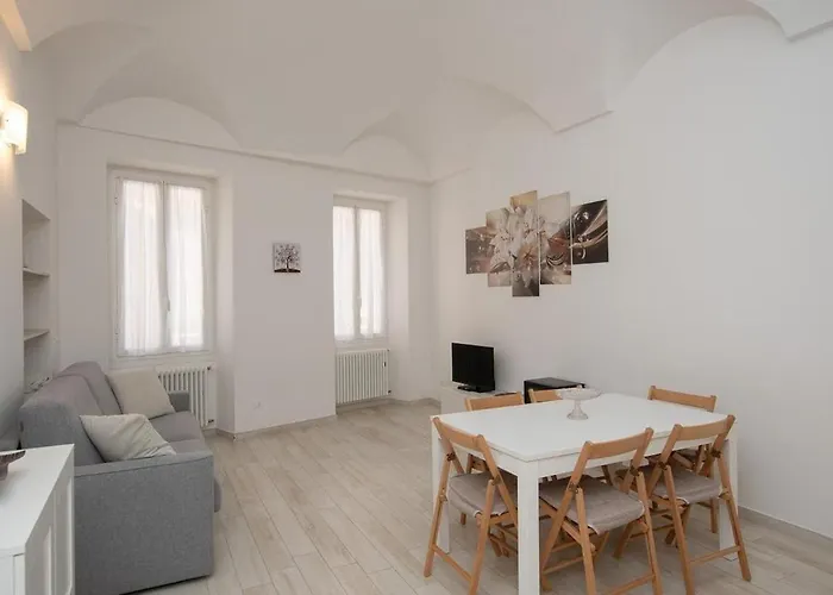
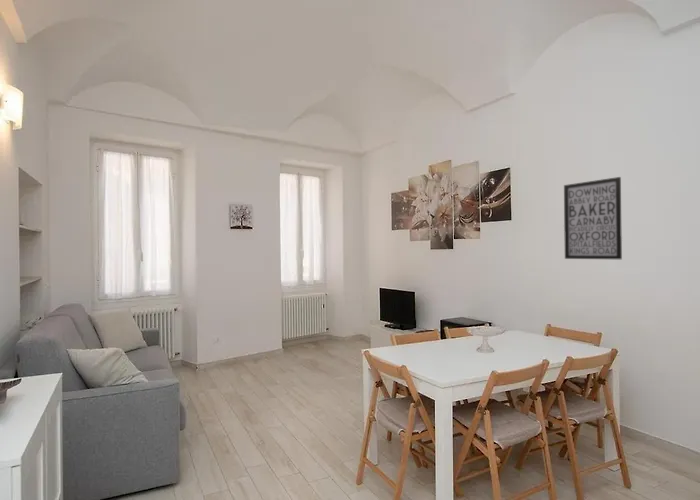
+ wall art (591, 220)
